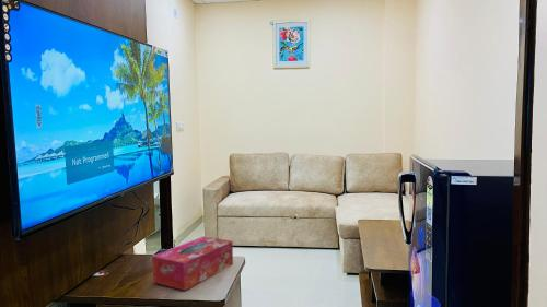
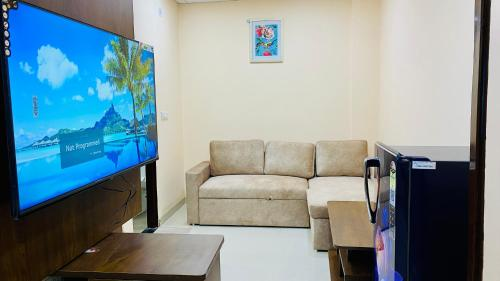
- tissue box (195, 260)
